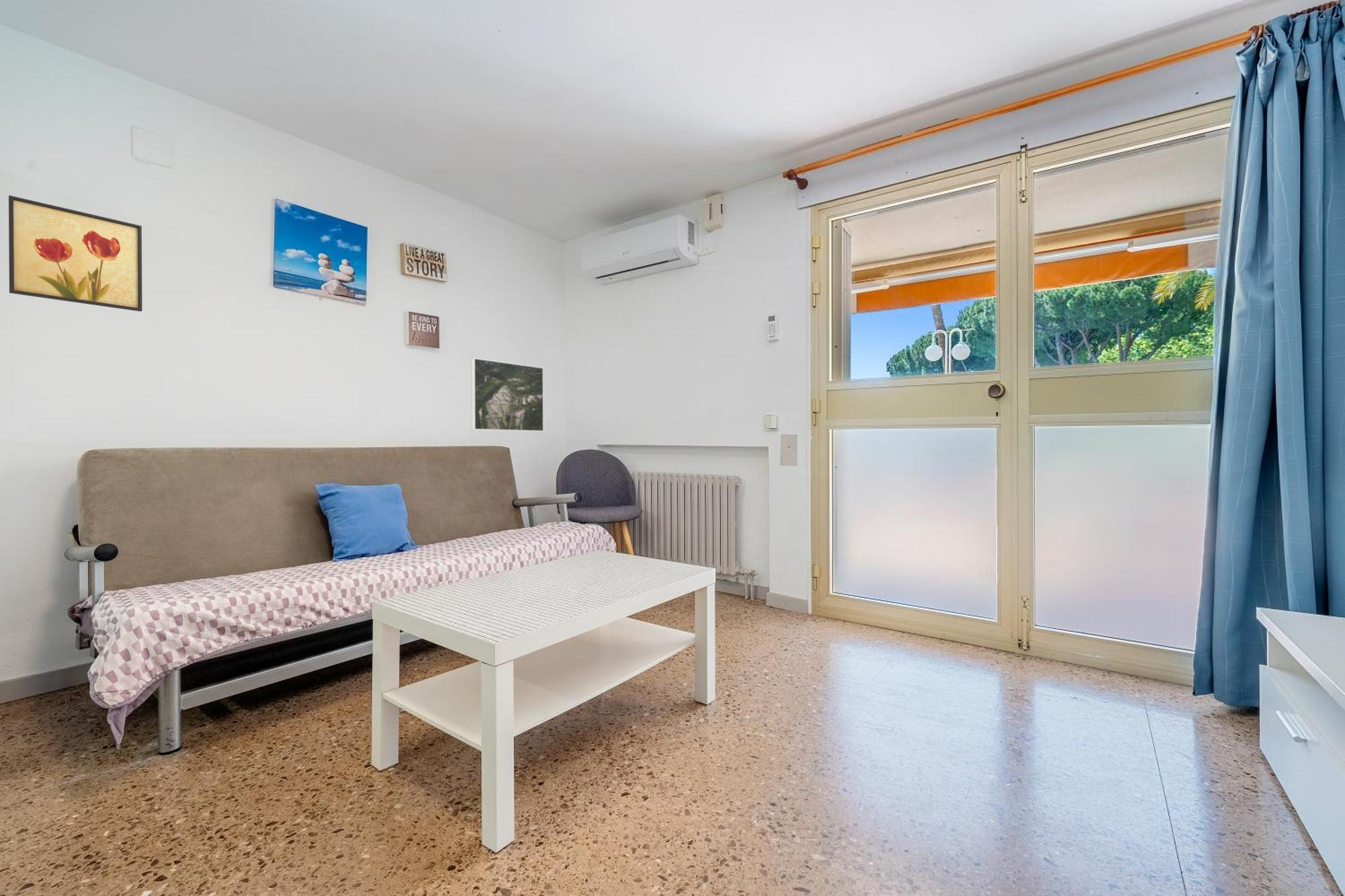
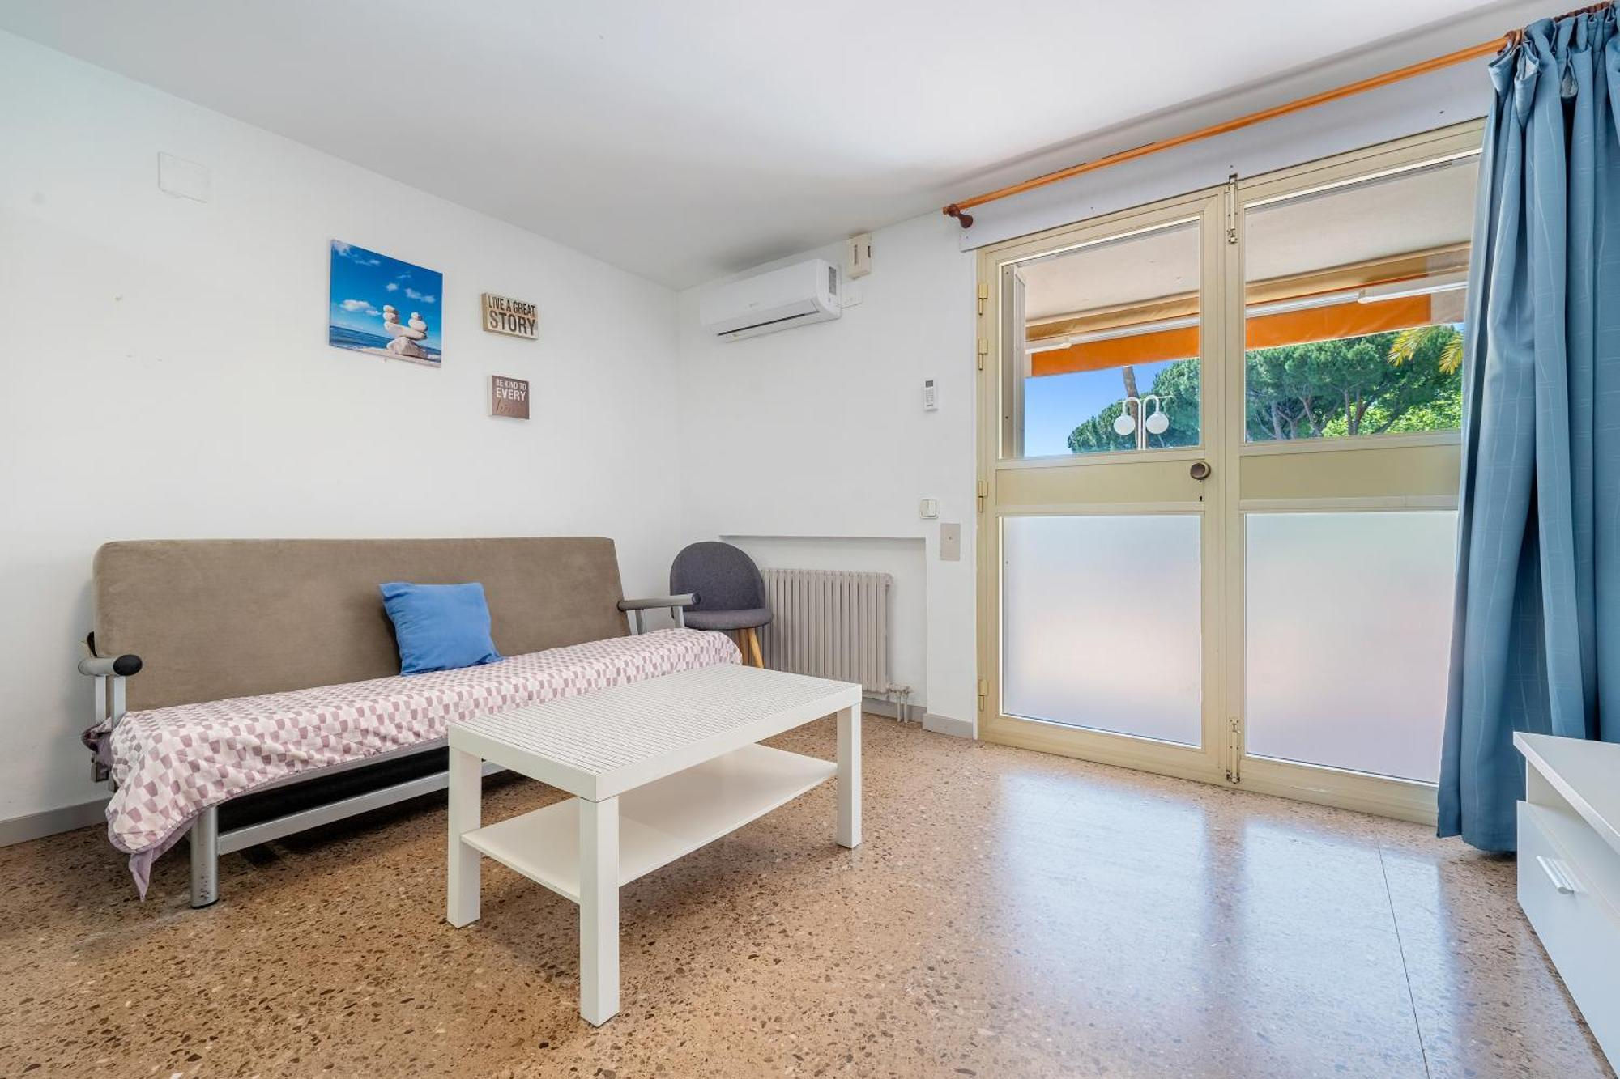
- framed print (509, 397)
- wall art (79, 257)
